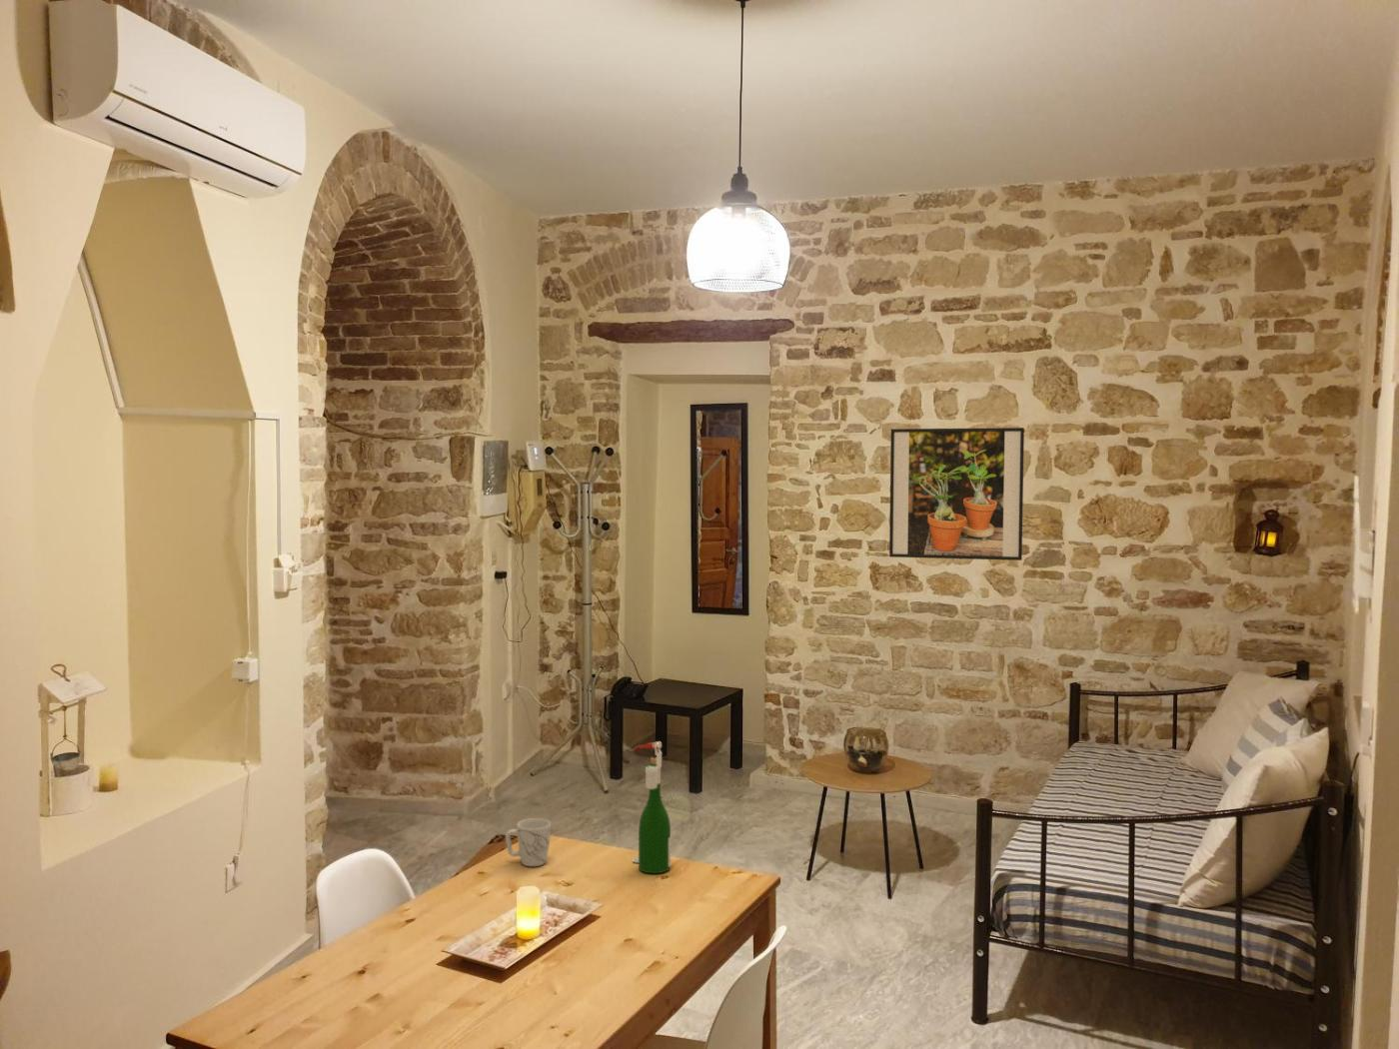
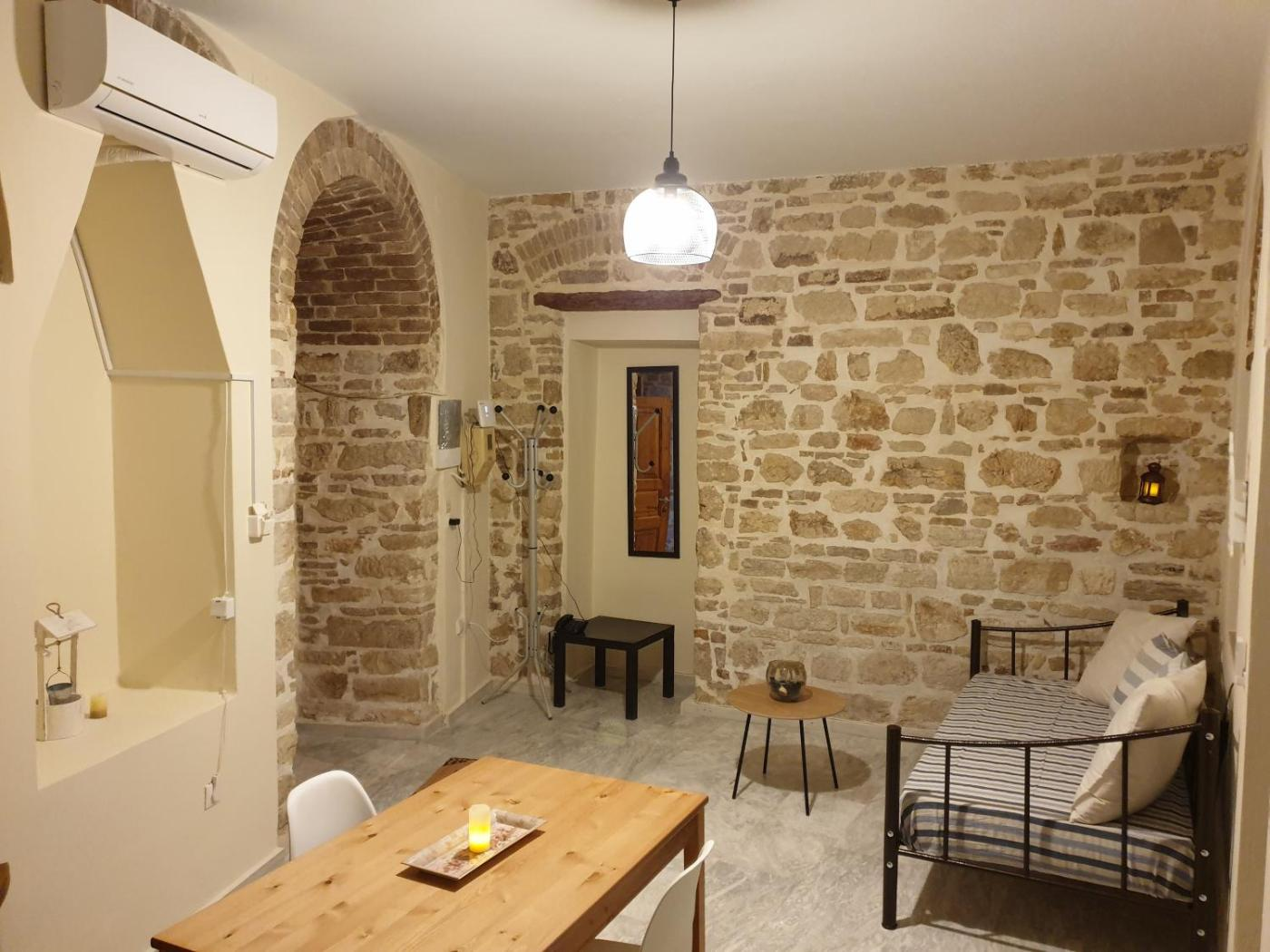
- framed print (955, 494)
- wine bottle (648, 802)
- mug (528, 842)
